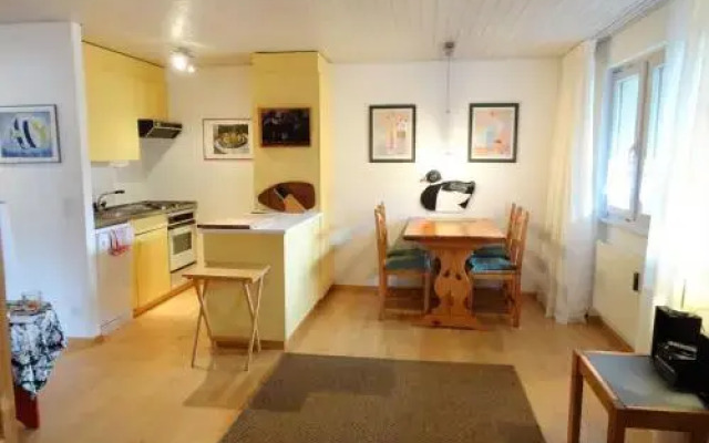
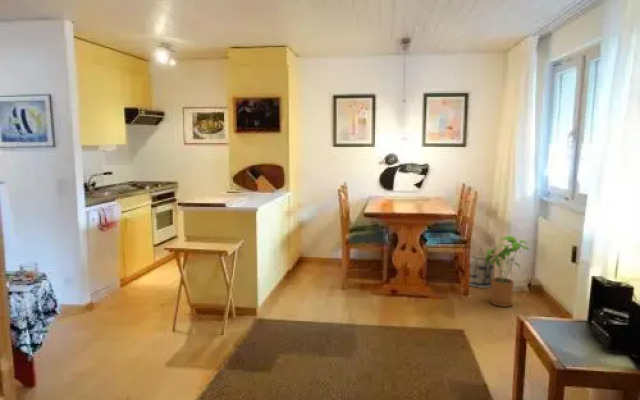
+ house plant (502, 270)
+ basket (480, 266)
